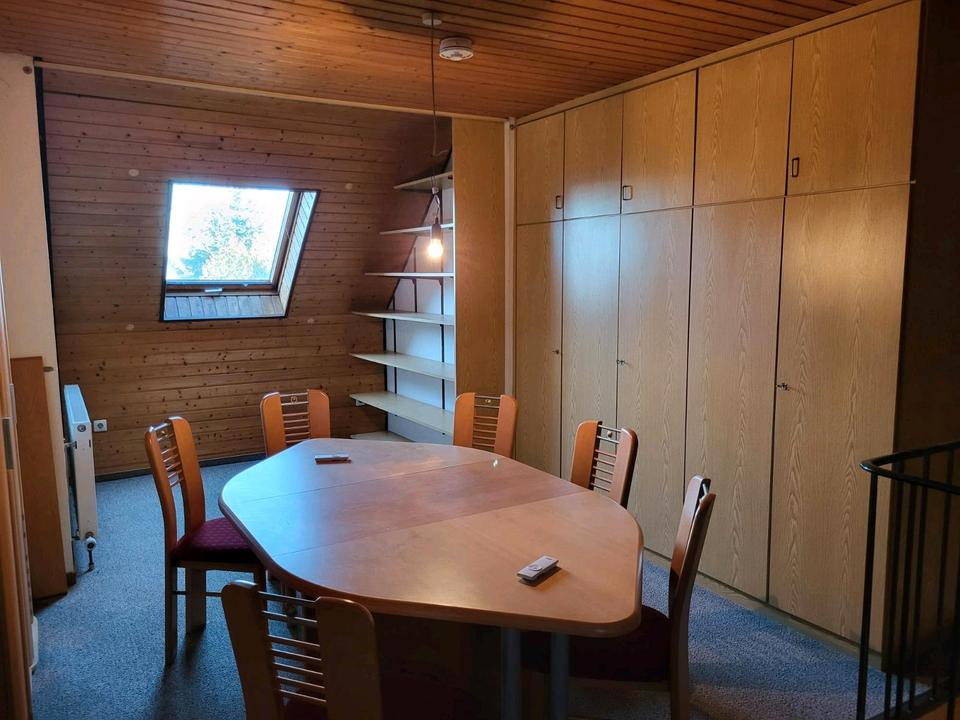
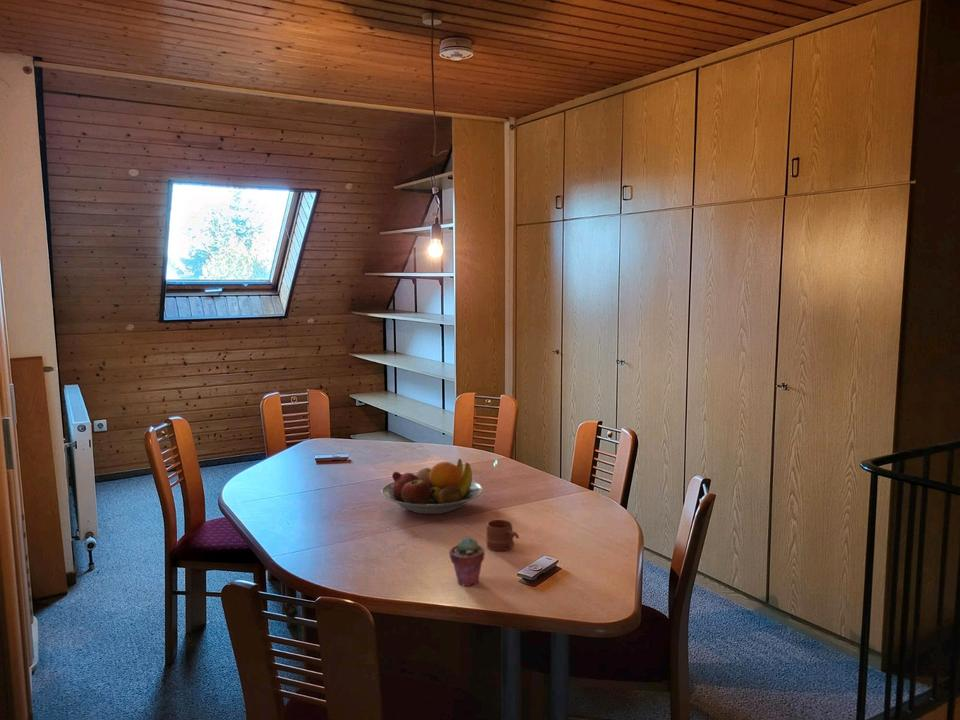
+ potted succulent (467, 558)
+ mug (503, 537)
+ fruit bowl (432, 485)
